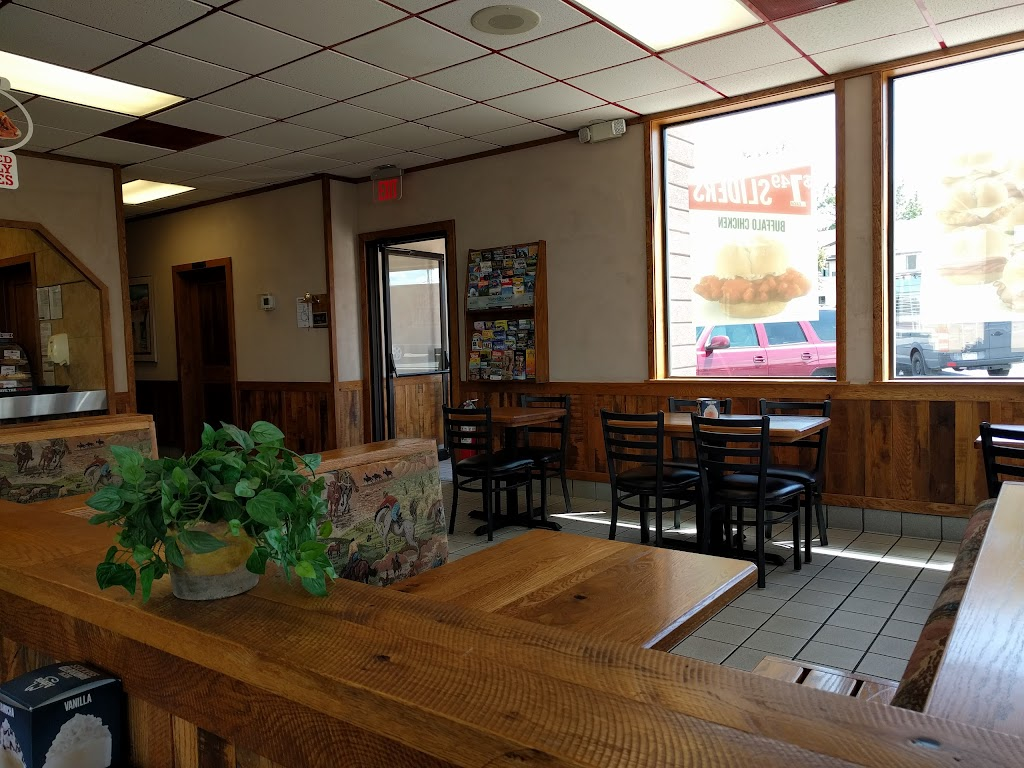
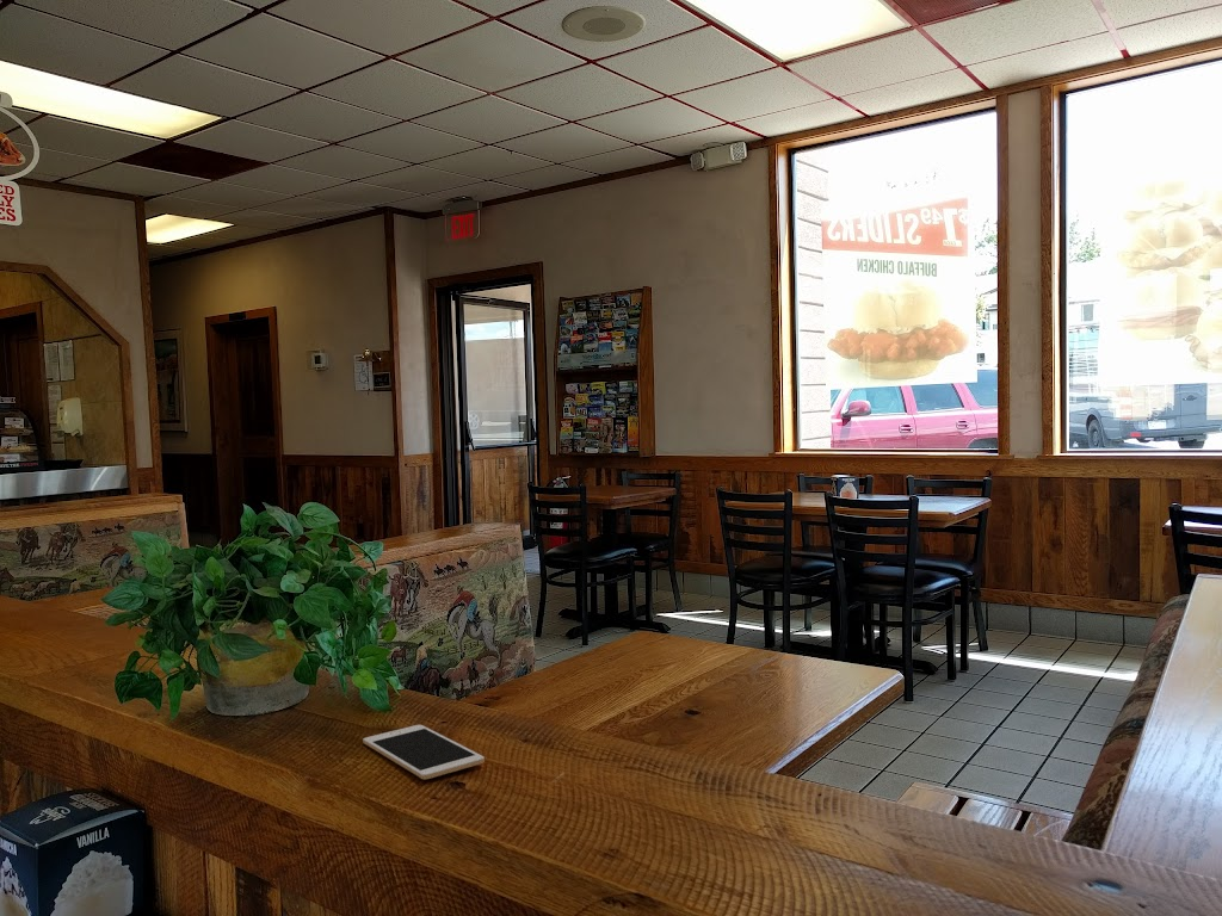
+ cell phone (421, 749)
